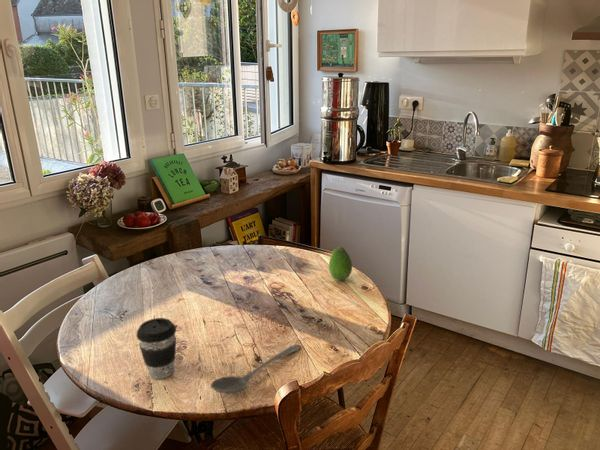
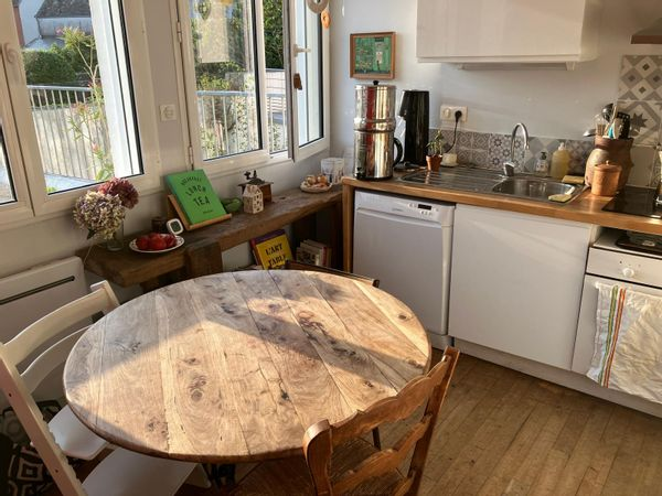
- stirrer (260, 365)
- coffee cup (158, 349)
- fruit (340, 263)
